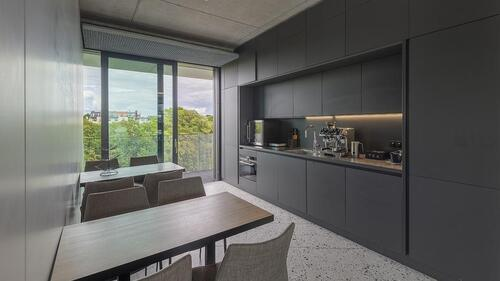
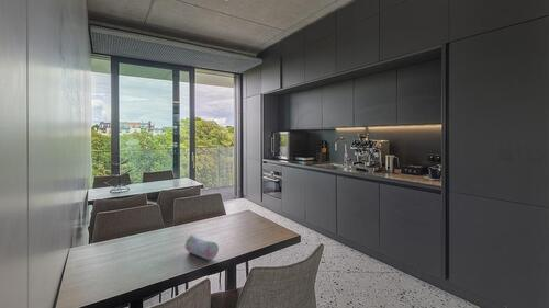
+ pencil case (201, 247)
